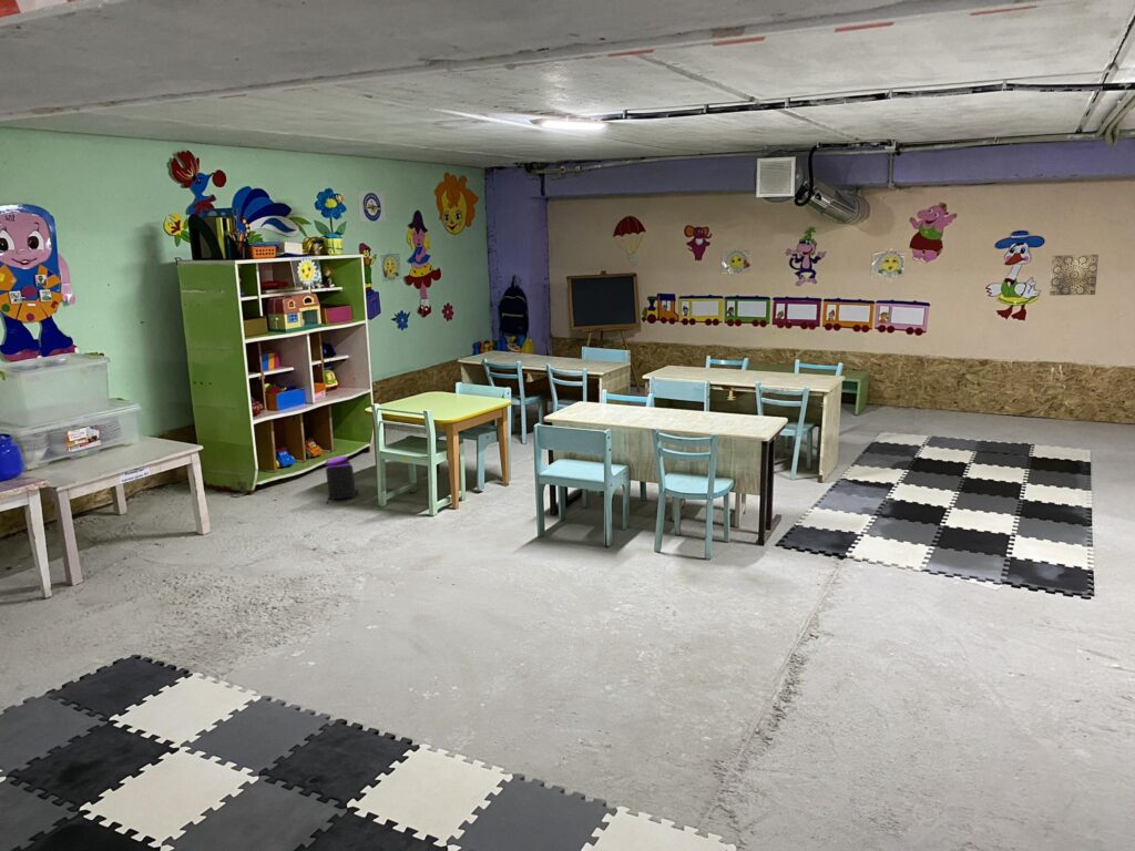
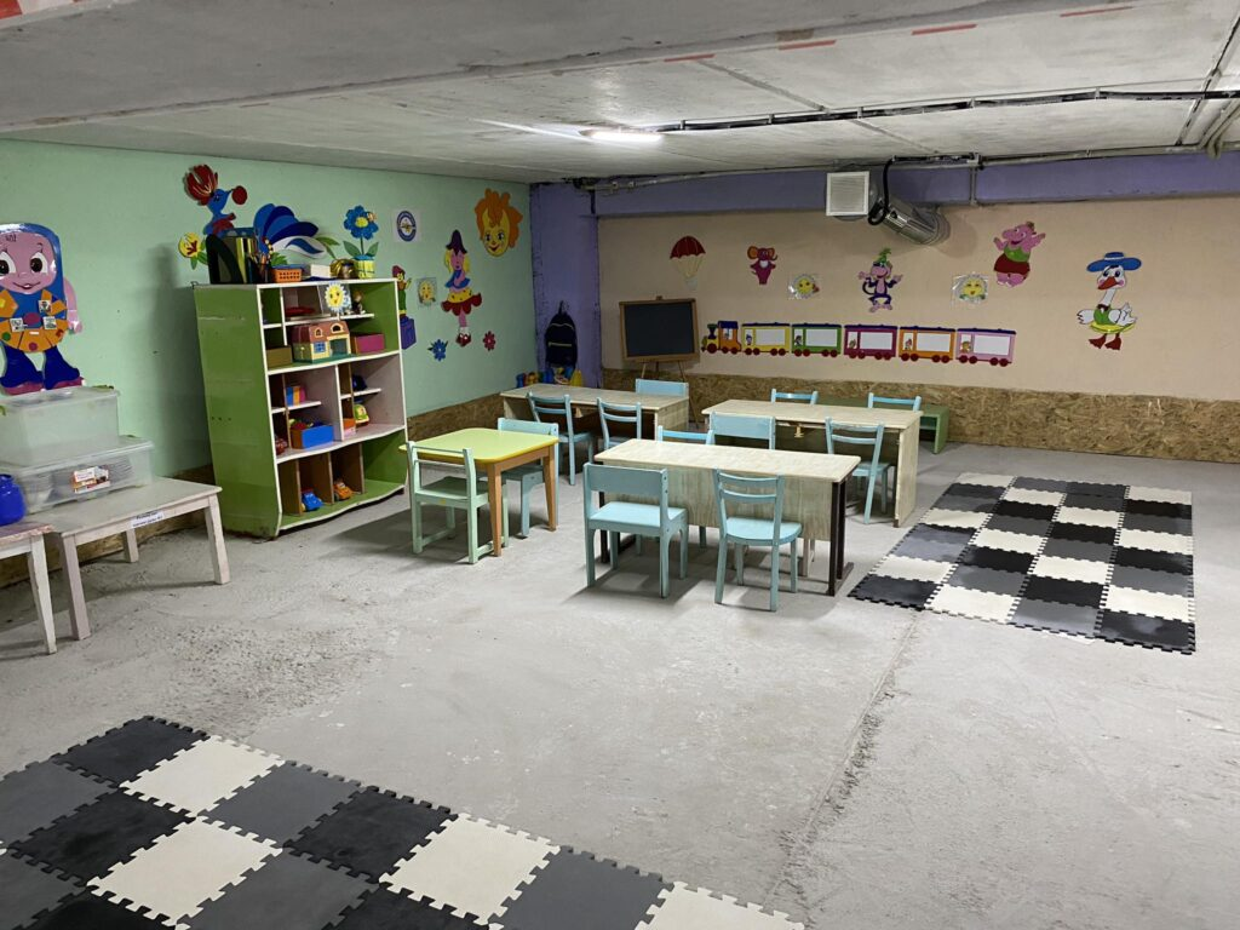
- trash can (338, 478)
- wall art (1073, 275)
